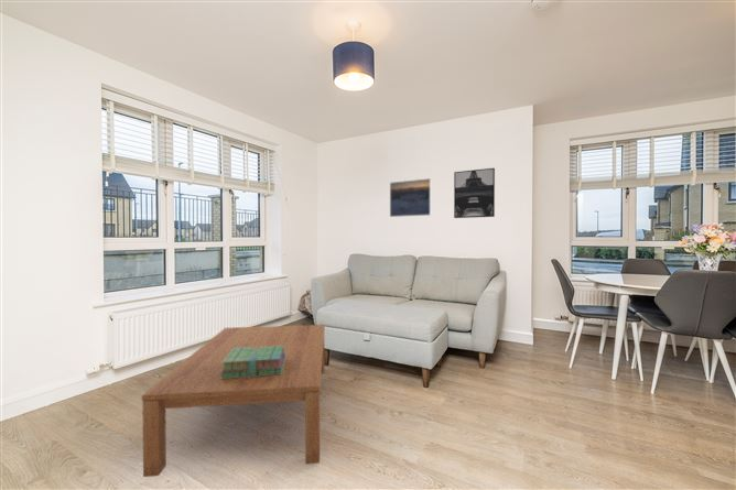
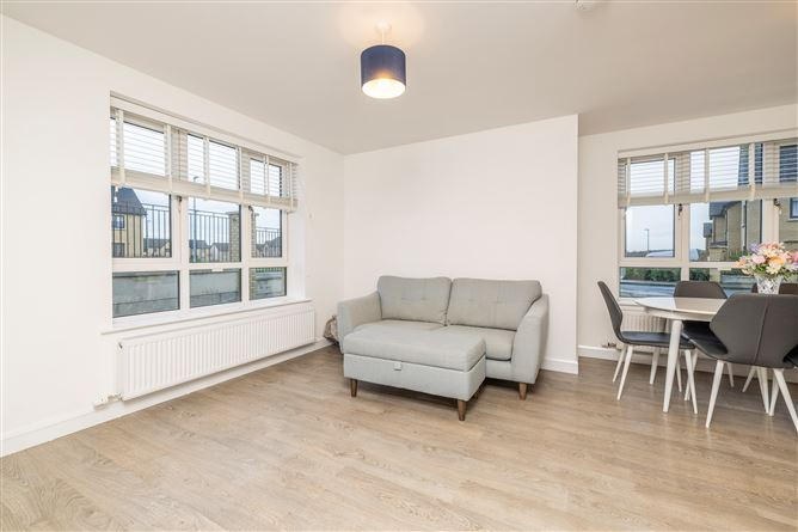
- wall art (474, 194)
- coffee table (260, 378)
- stack of books (255, 359)
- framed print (410, 198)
